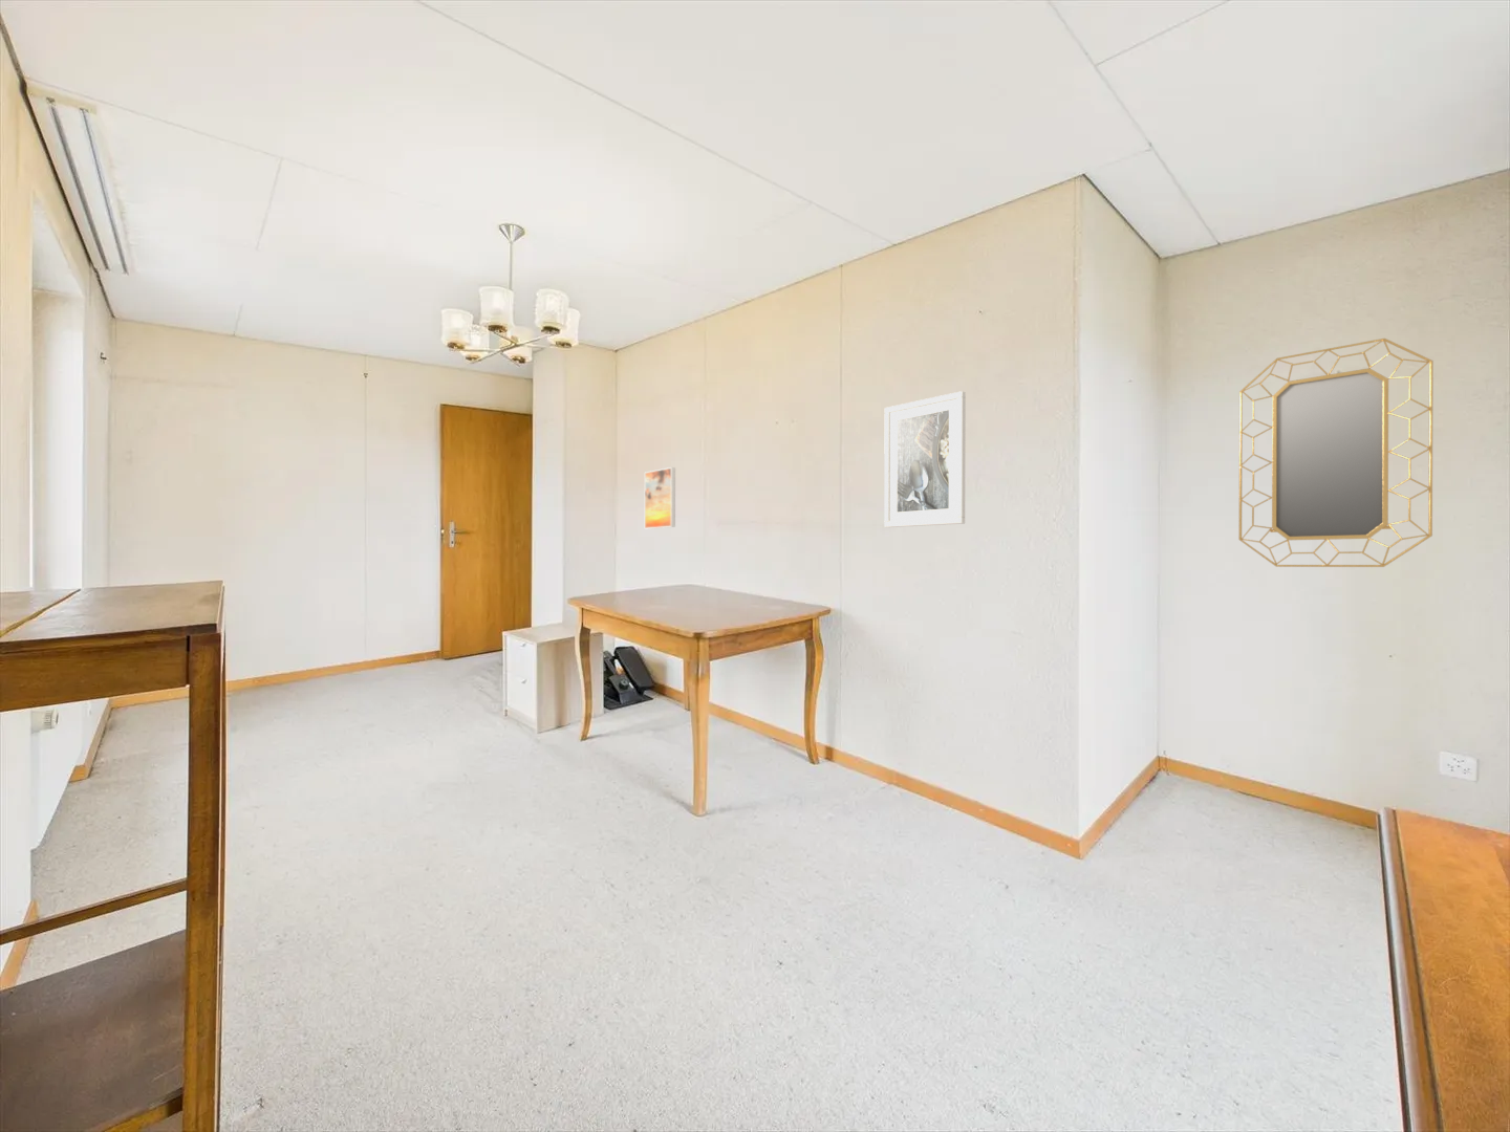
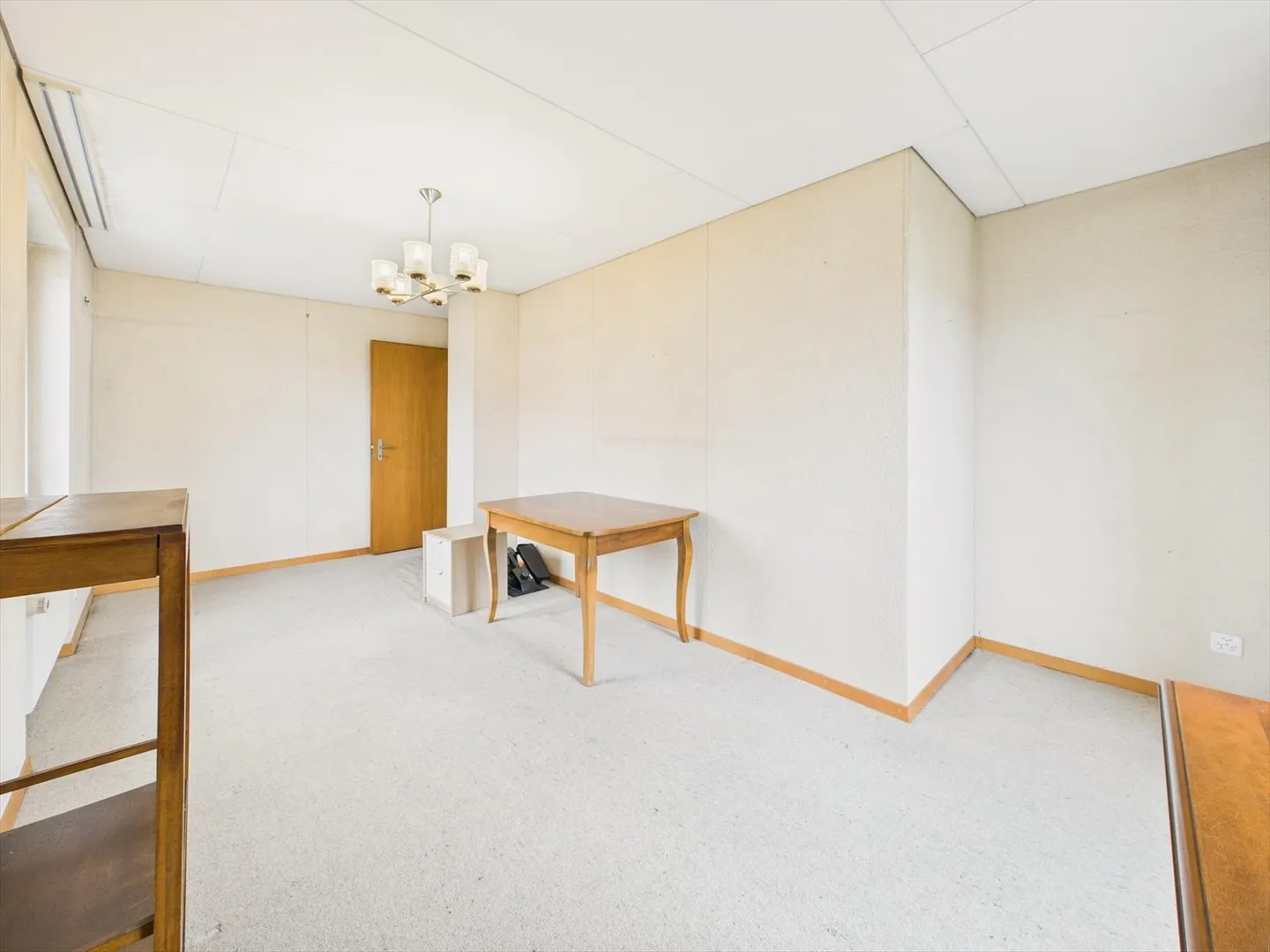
- home mirror (1327, 457)
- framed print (923, 463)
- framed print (660, 499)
